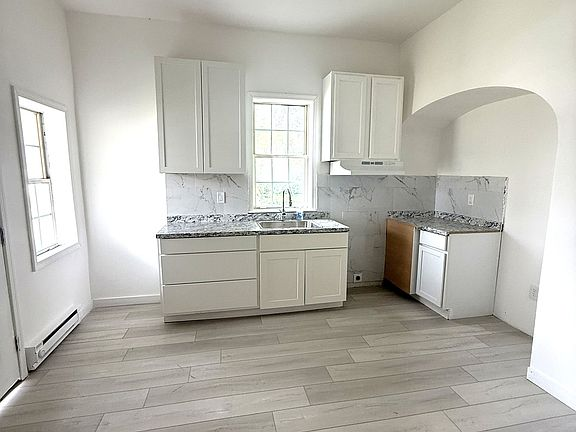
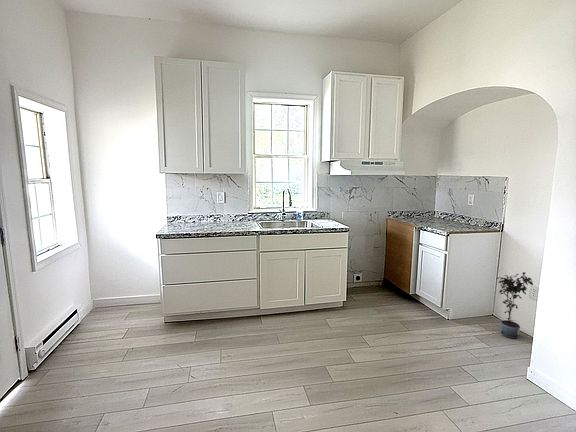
+ potted plant (512, 304)
